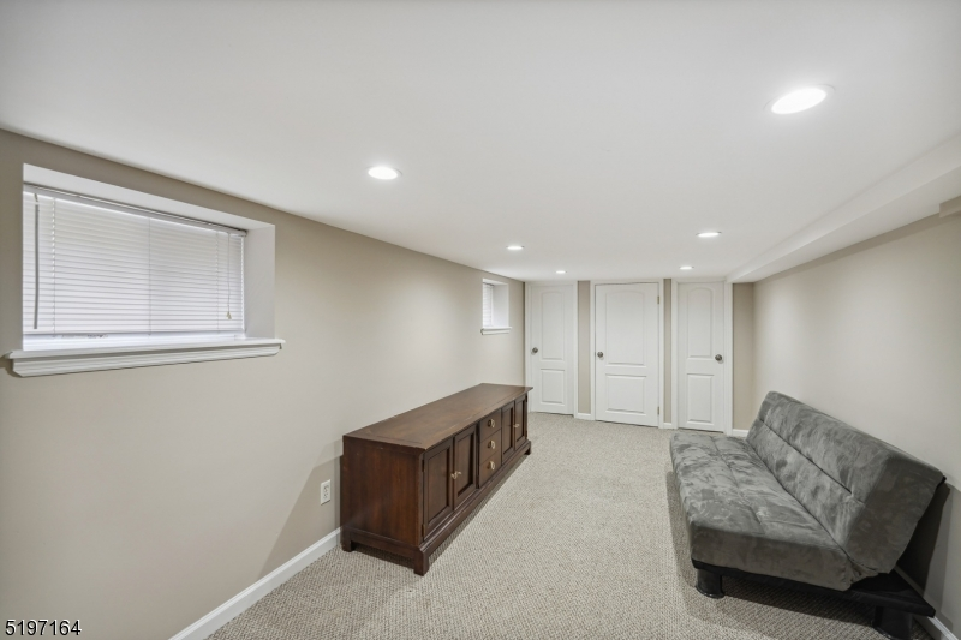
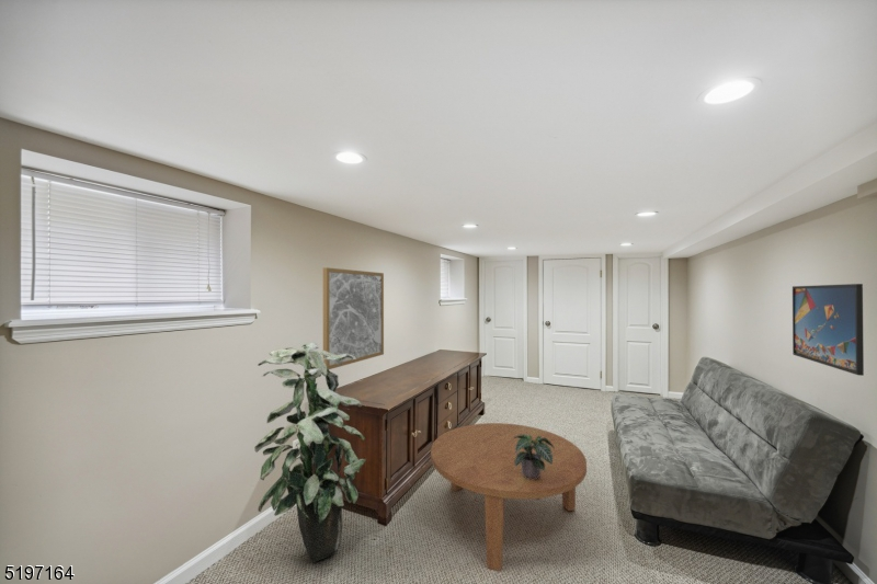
+ wall art (356, 316)
+ coffee table (505, 482)
+ indoor plant (311, 445)
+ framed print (822, 324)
+ potted plant (532, 456)
